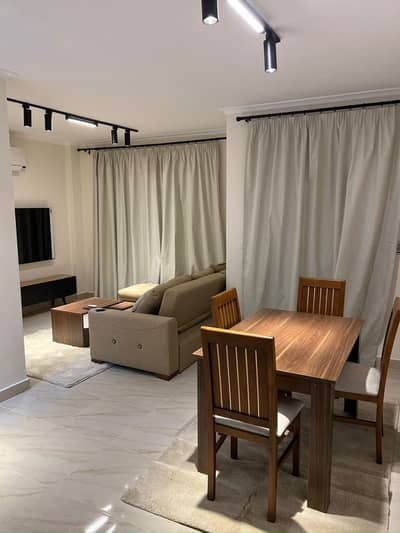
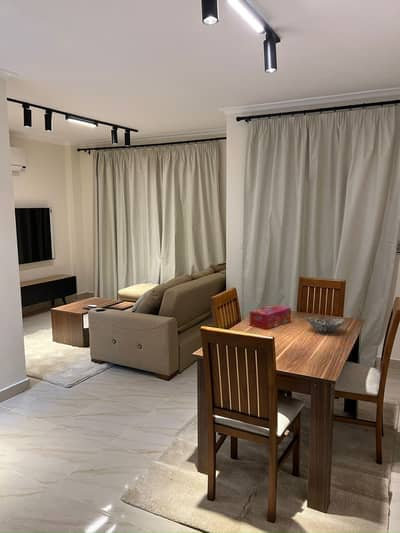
+ tissue box (270, 316)
+ decorative bowl (325, 325)
